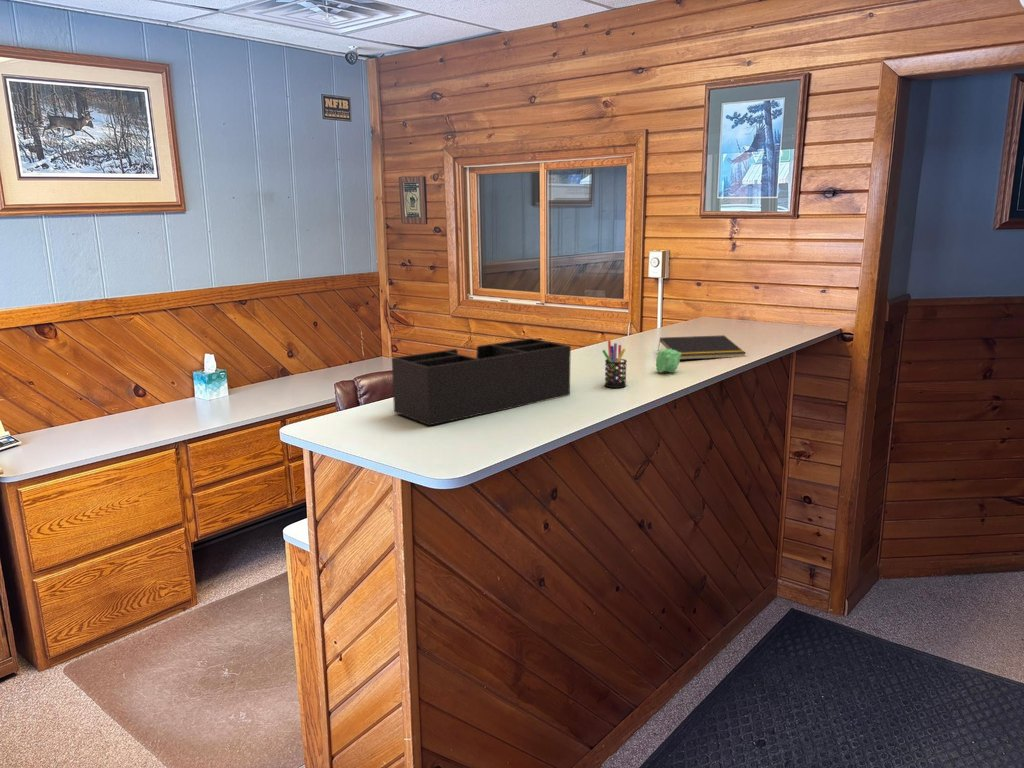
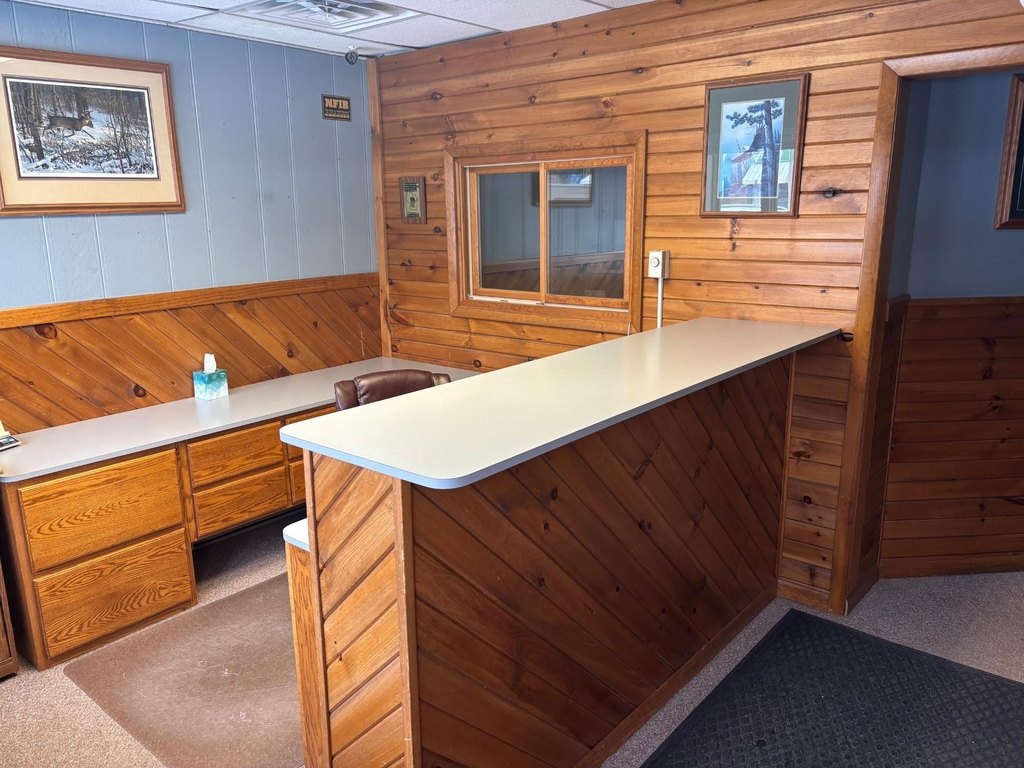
- notepad (701, 347)
- desk organizer (485, 377)
- flower (668, 360)
- pen holder (613, 363)
